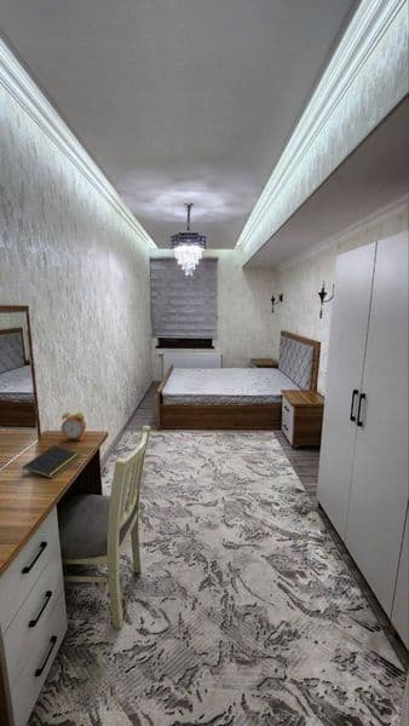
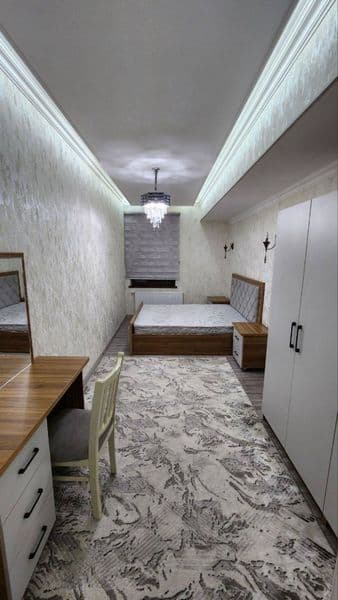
- alarm clock (73, 424)
- notepad (53, 461)
